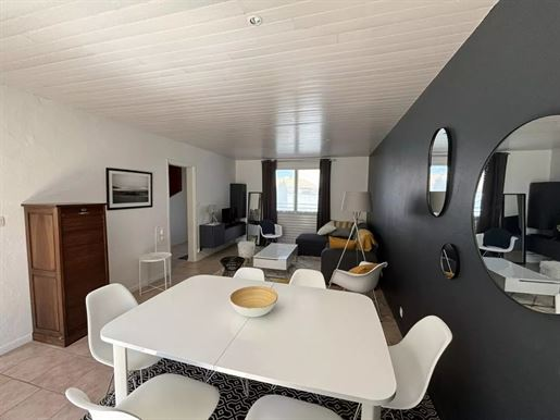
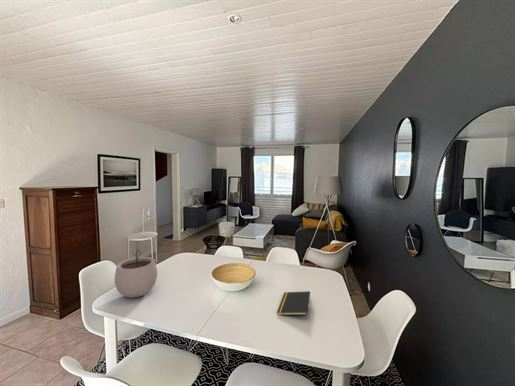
+ notepad (294, 302)
+ plant pot (136, 271)
